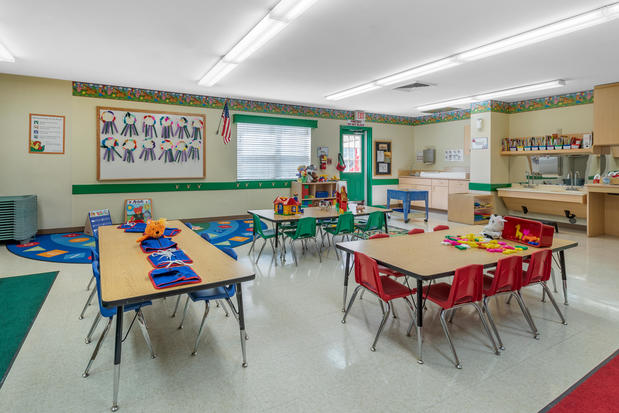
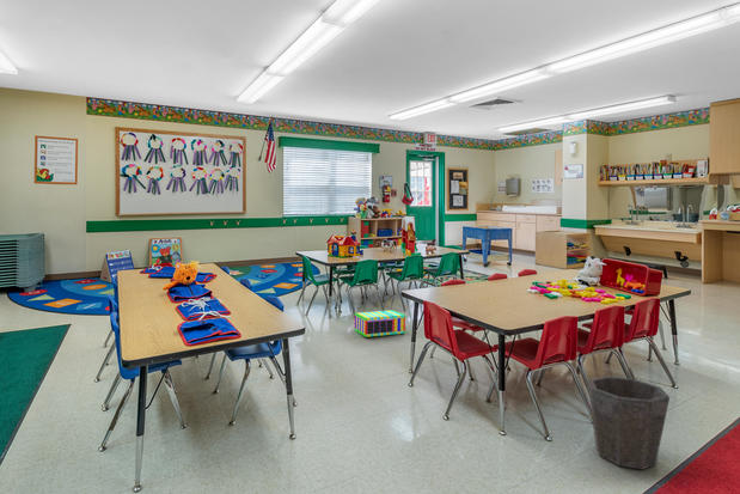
+ waste bin (625, 421)
+ toy box (379, 322)
